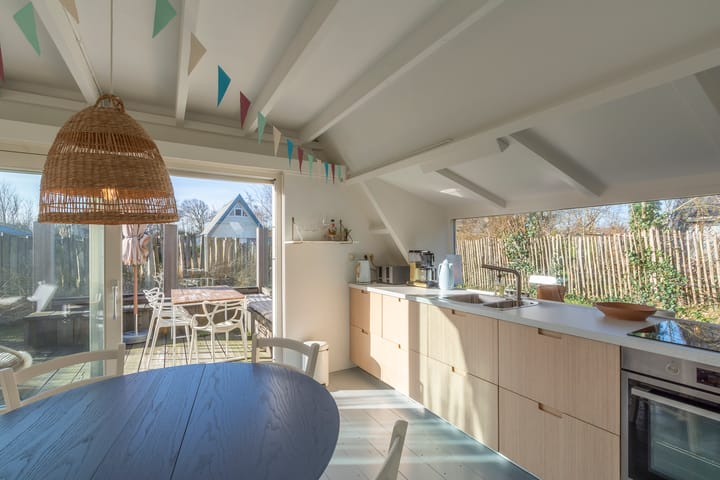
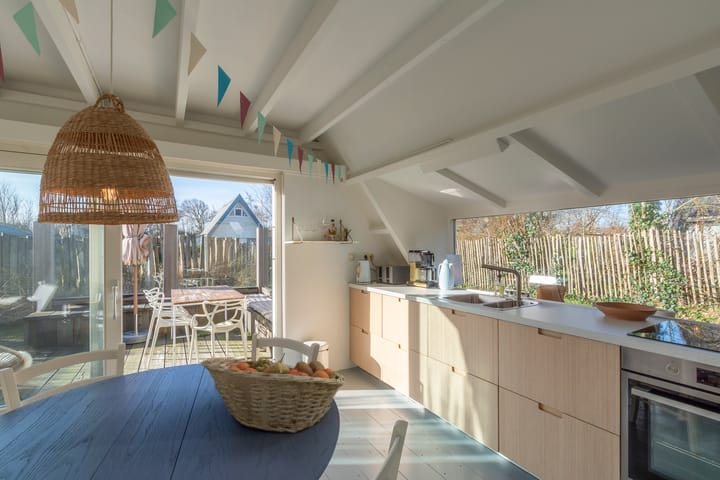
+ fruit basket (274, 381)
